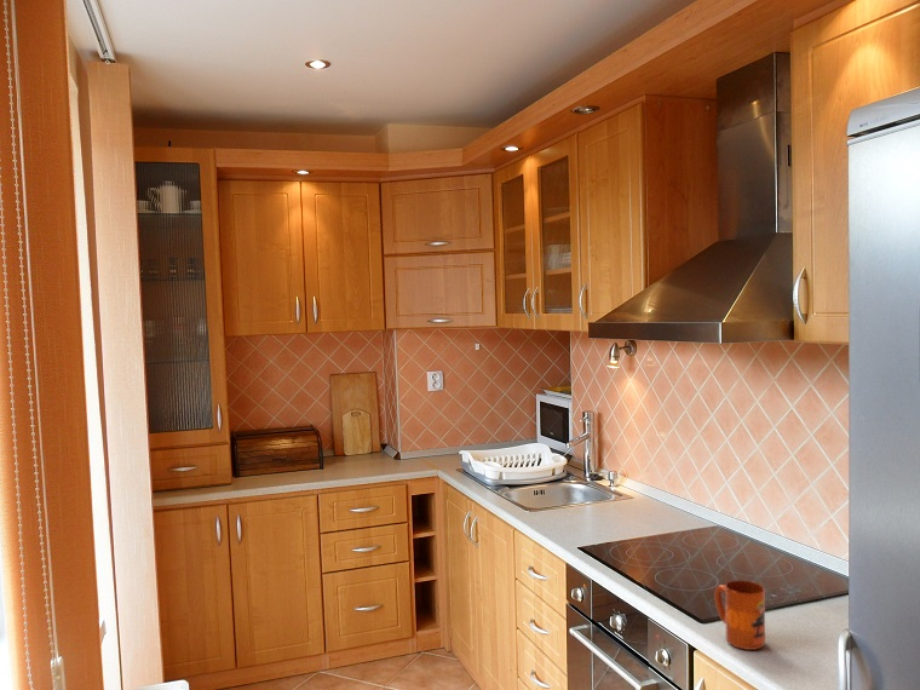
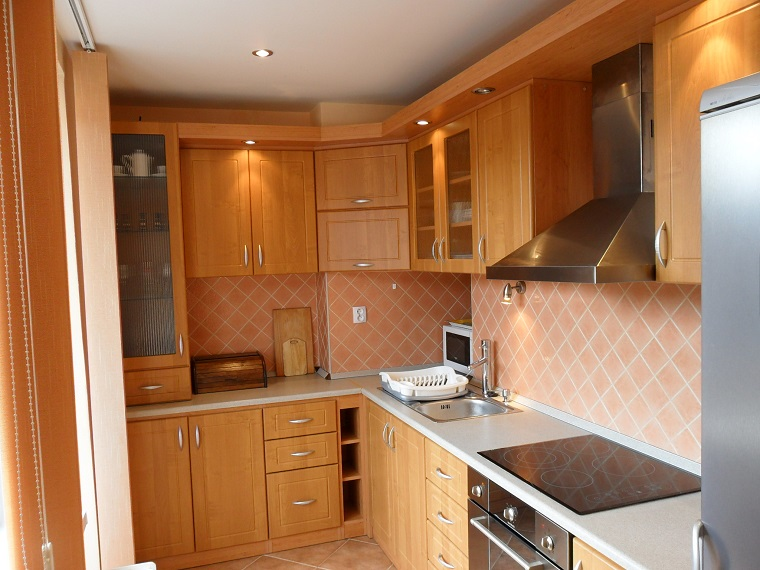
- mug (737, 611)
